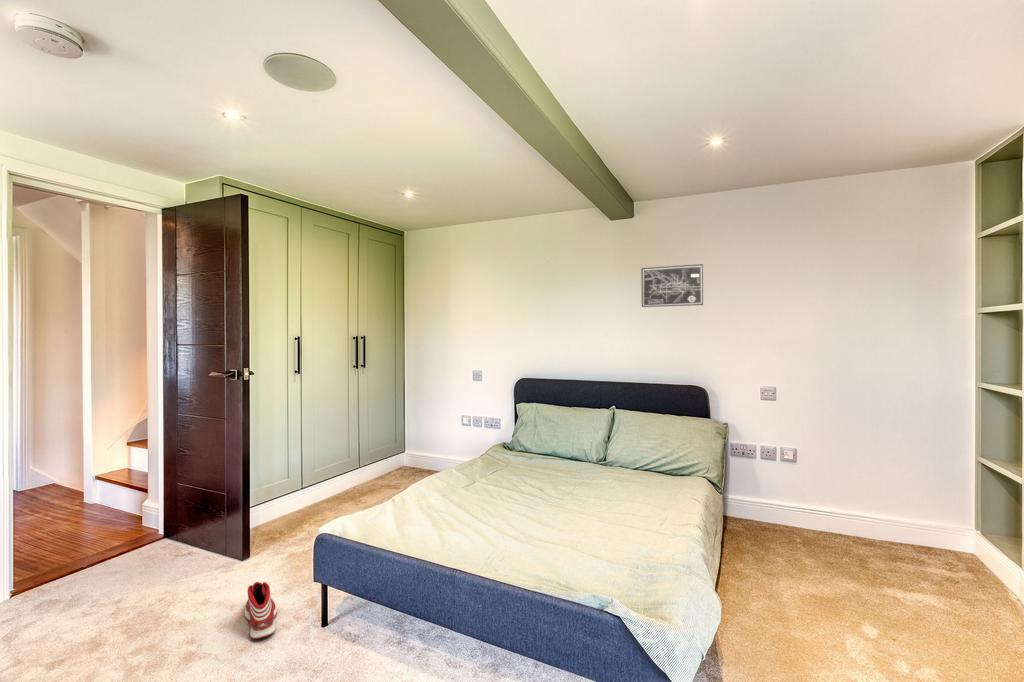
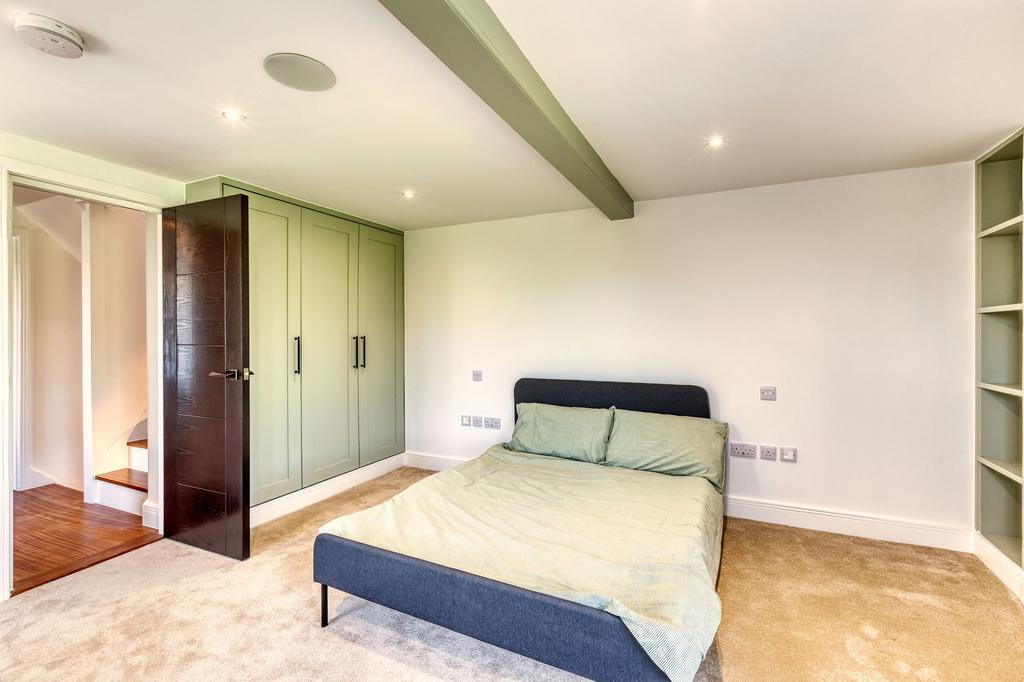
- wall art (671, 286)
- sneaker (260, 598)
